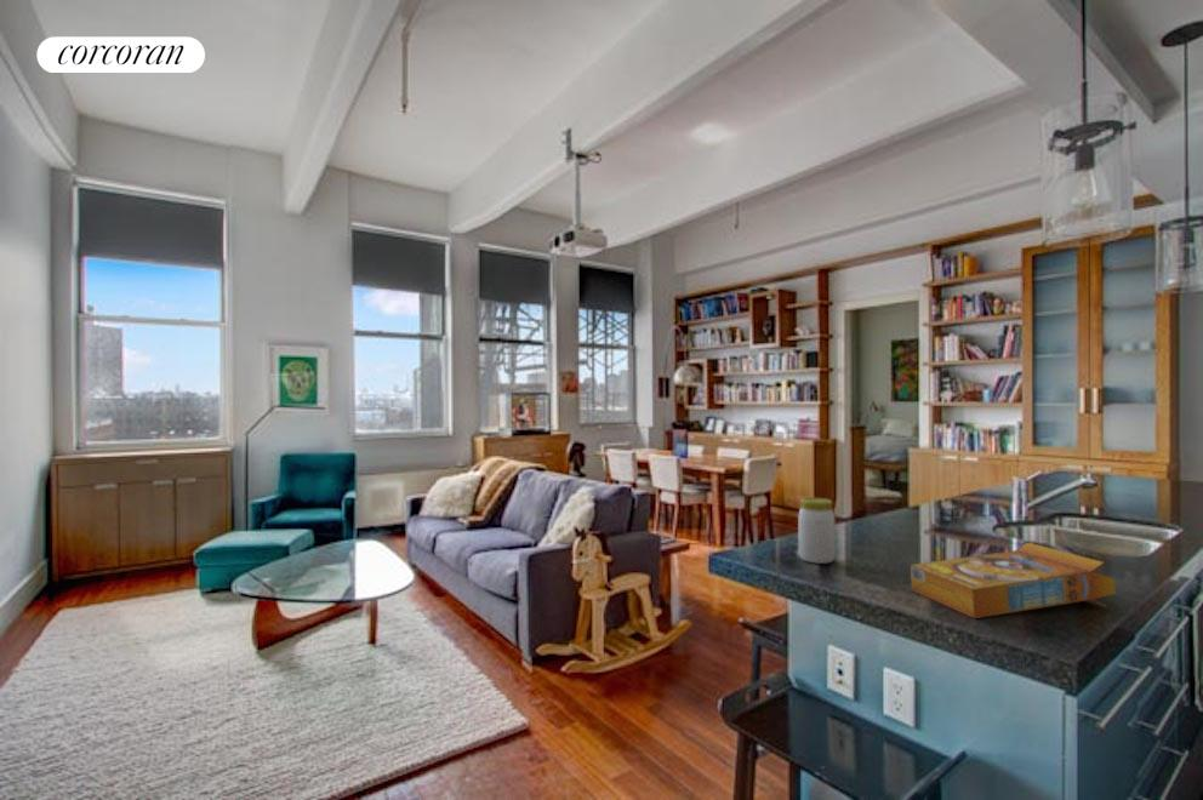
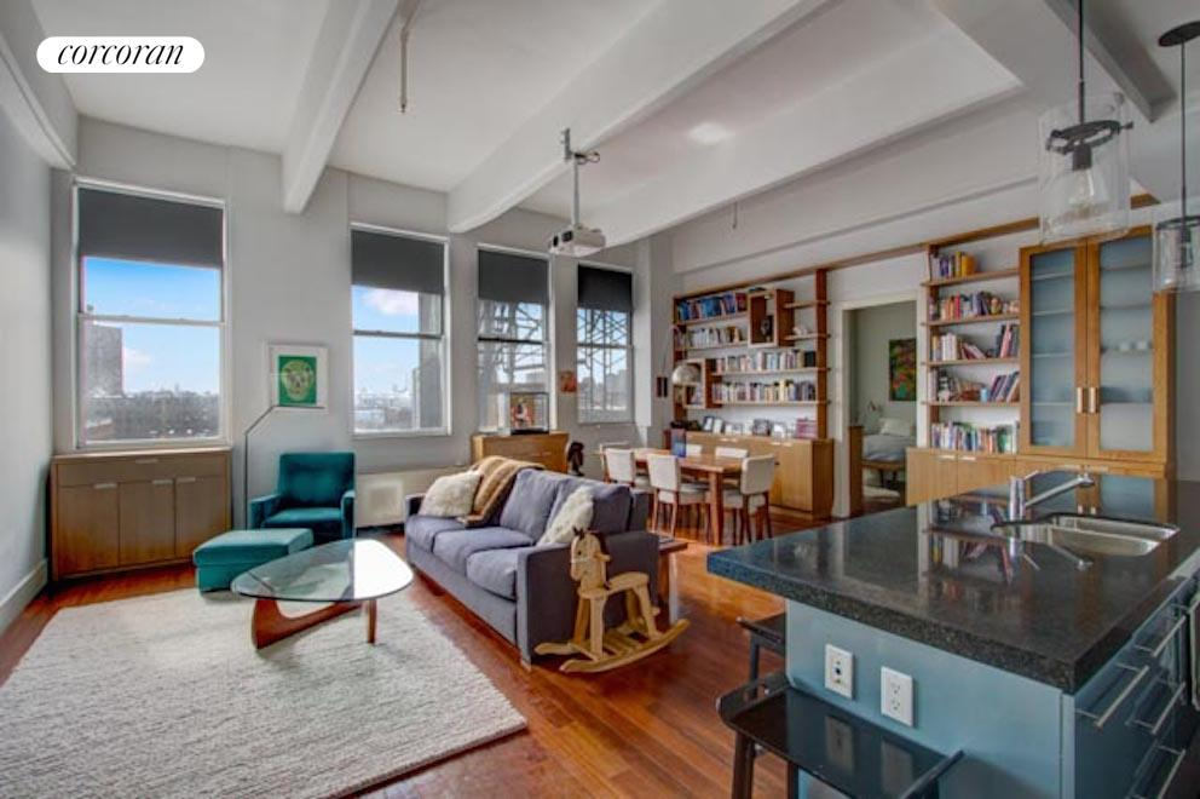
- jar (816, 528)
- cereal box (1004, 577)
